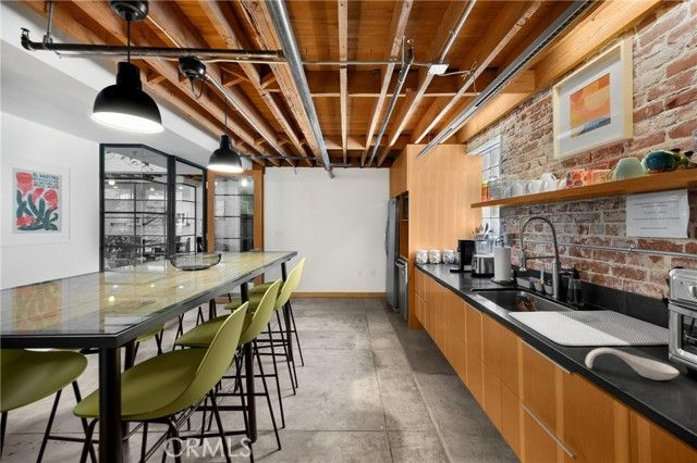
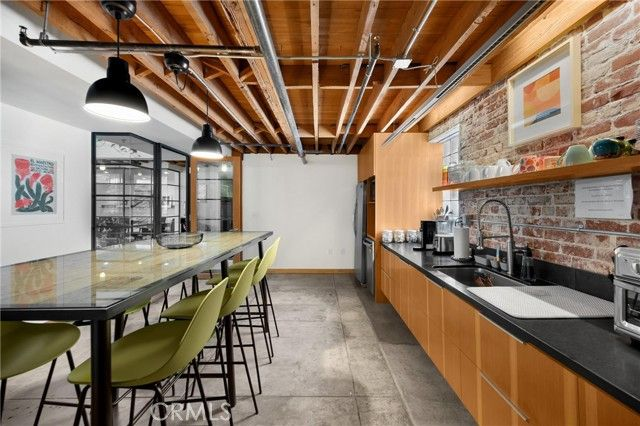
- spoon rest (629, 362)
